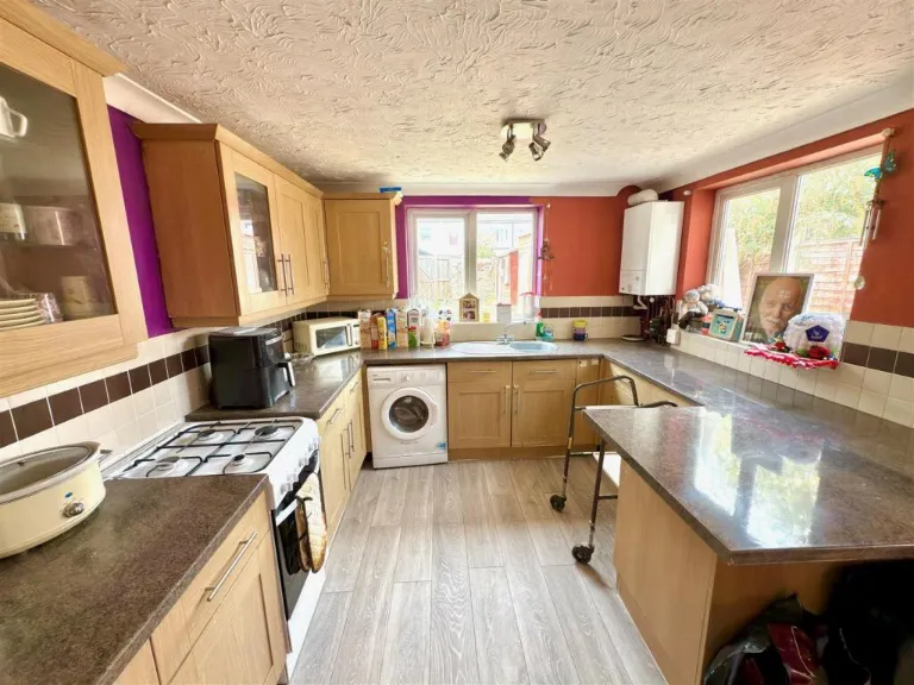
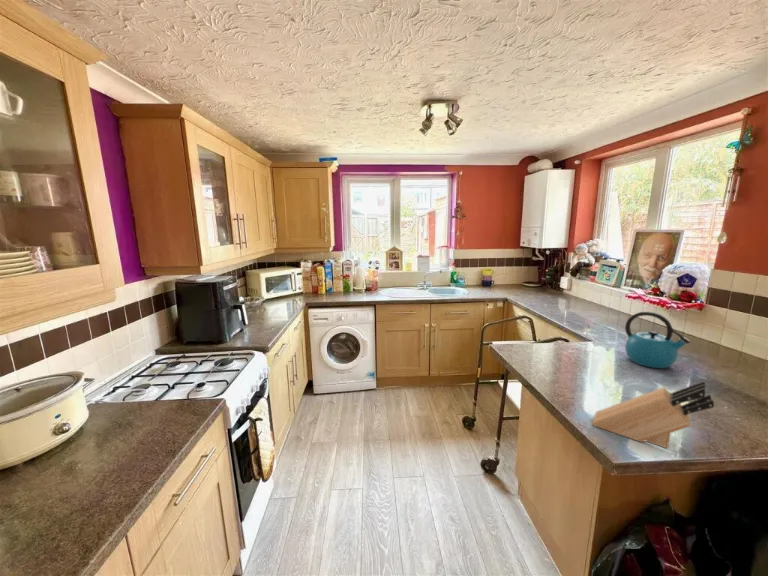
+ knife block (648, 405)
+ kettle (655, 338)
